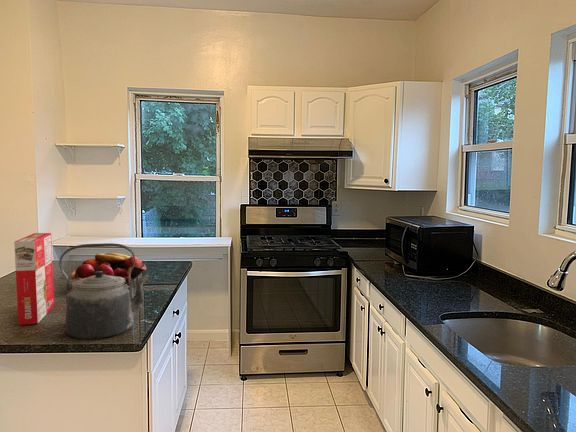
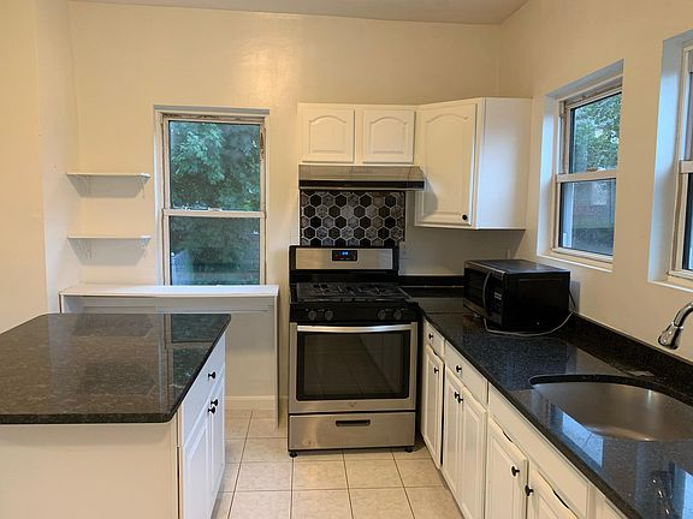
- fruit basket (109, 269)
- cereal box (35, 276)
- kettle (106, 286)
